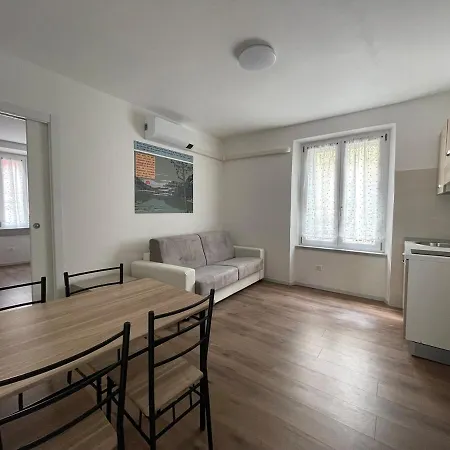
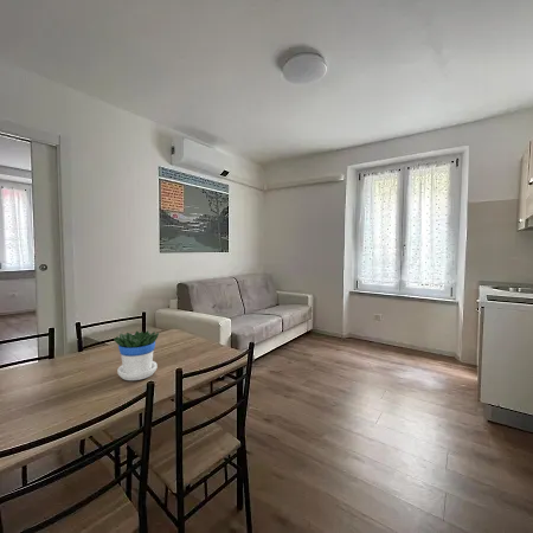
+ flowerpot (137, 354)
